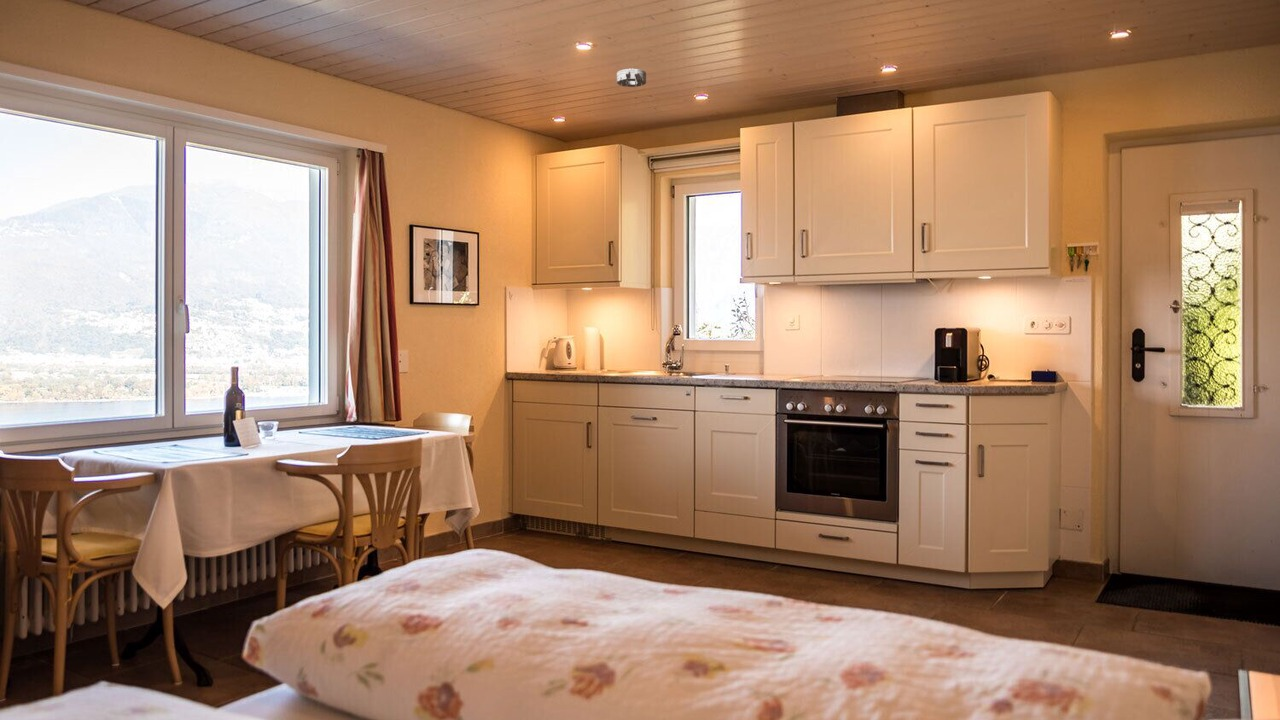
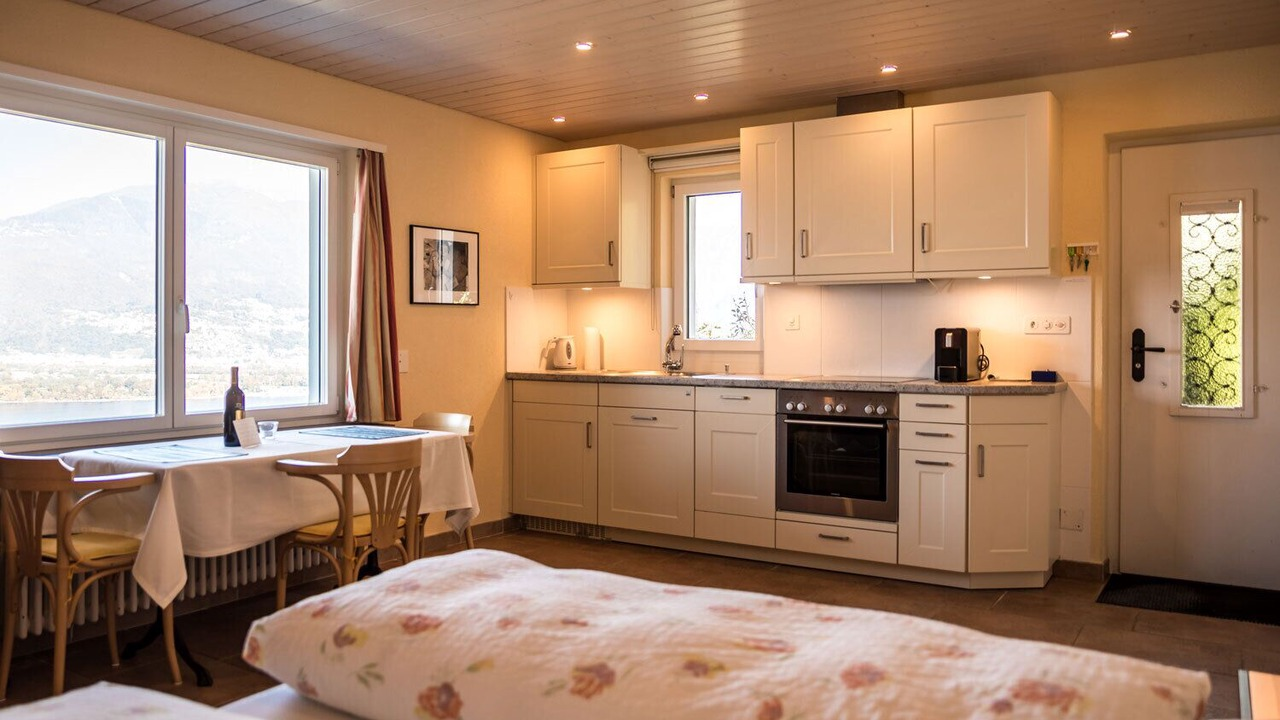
- smoke detector (631, 77)
